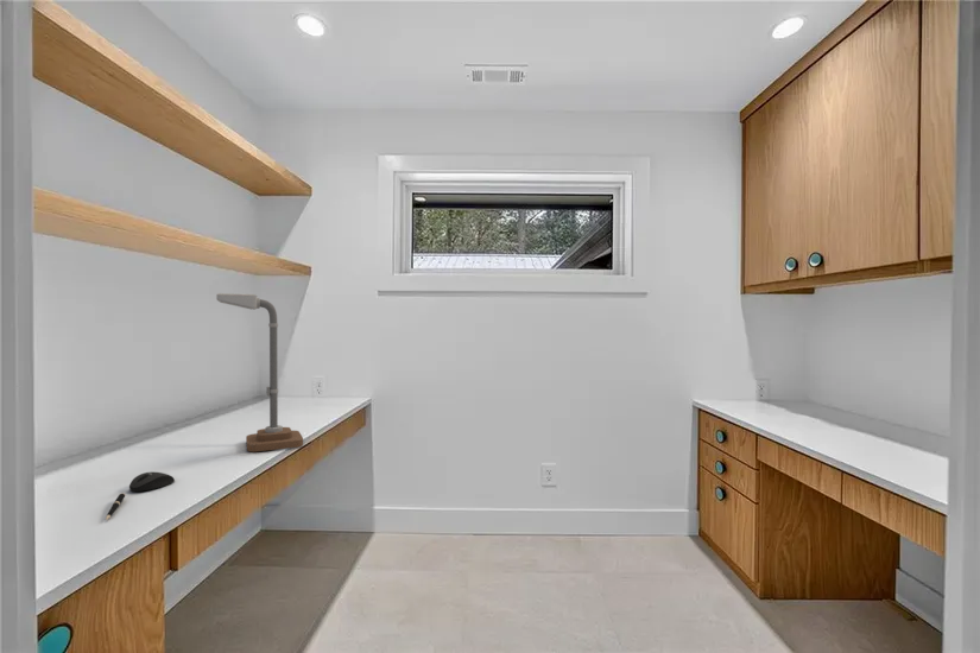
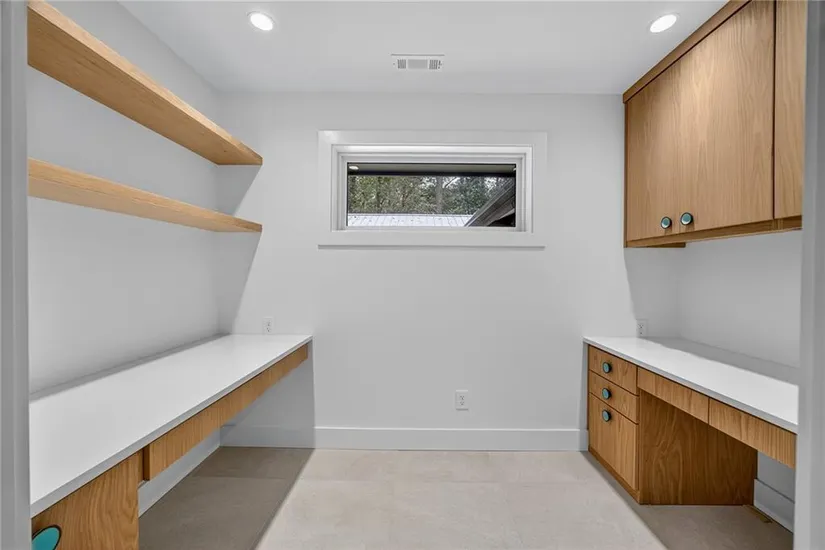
- desk lamp (270, 369)
- pen (114, 506)
- mouse (152, 478)
